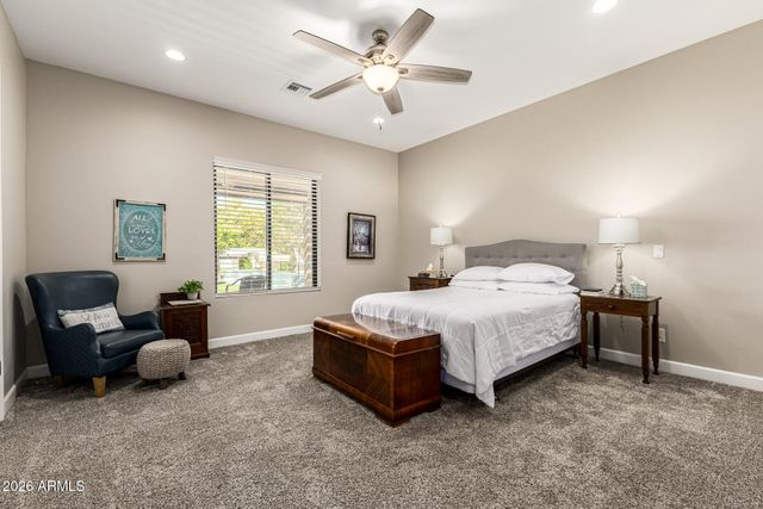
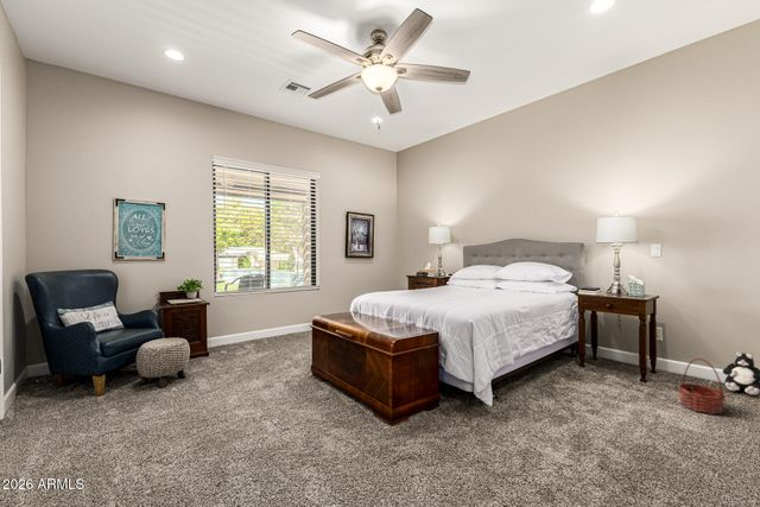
+ basket (699, 385)
+ plush toy (742, 372)
